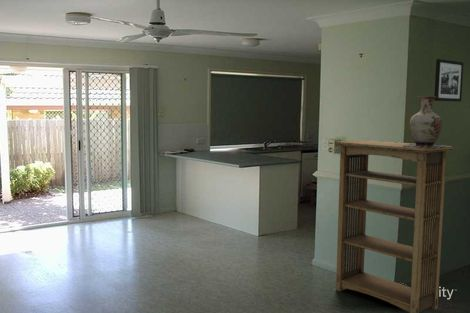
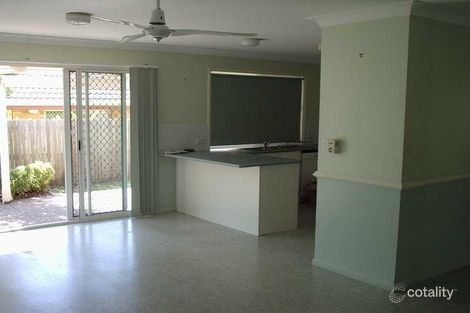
- picture frame (449, 81)
- vase (425, 121)
- bookshelf (389, 215)
